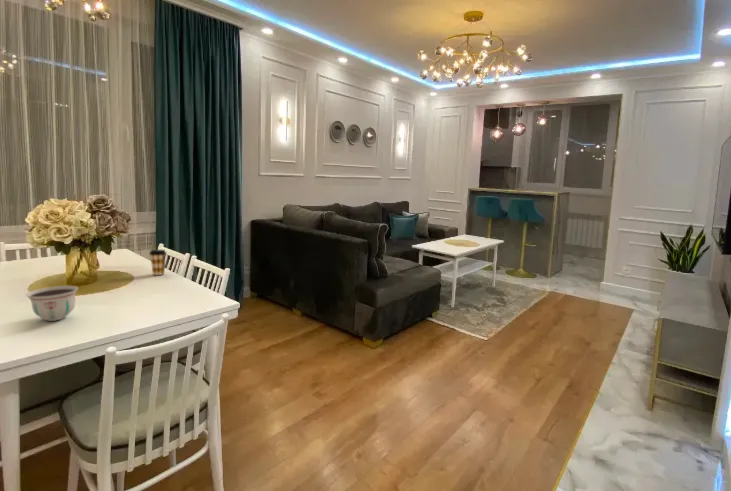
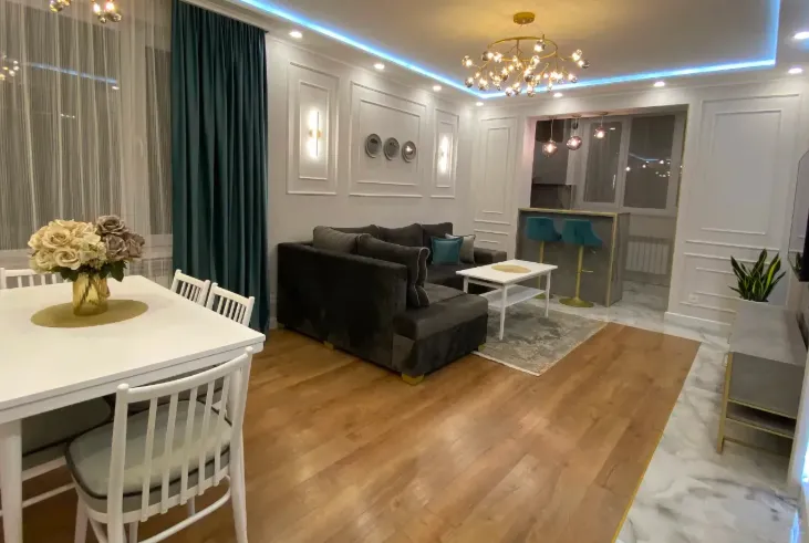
- coffee cup (158, 262)
- bowl (53, 304)
